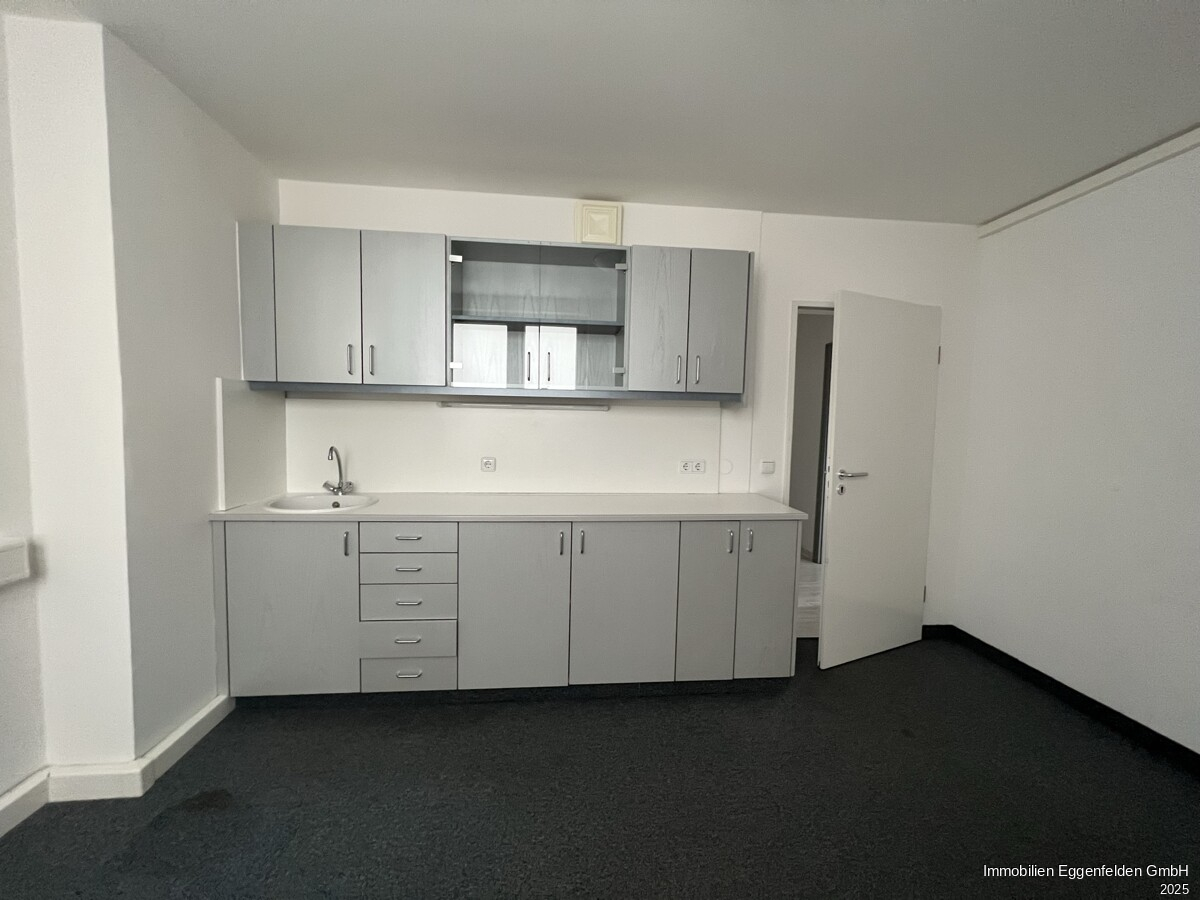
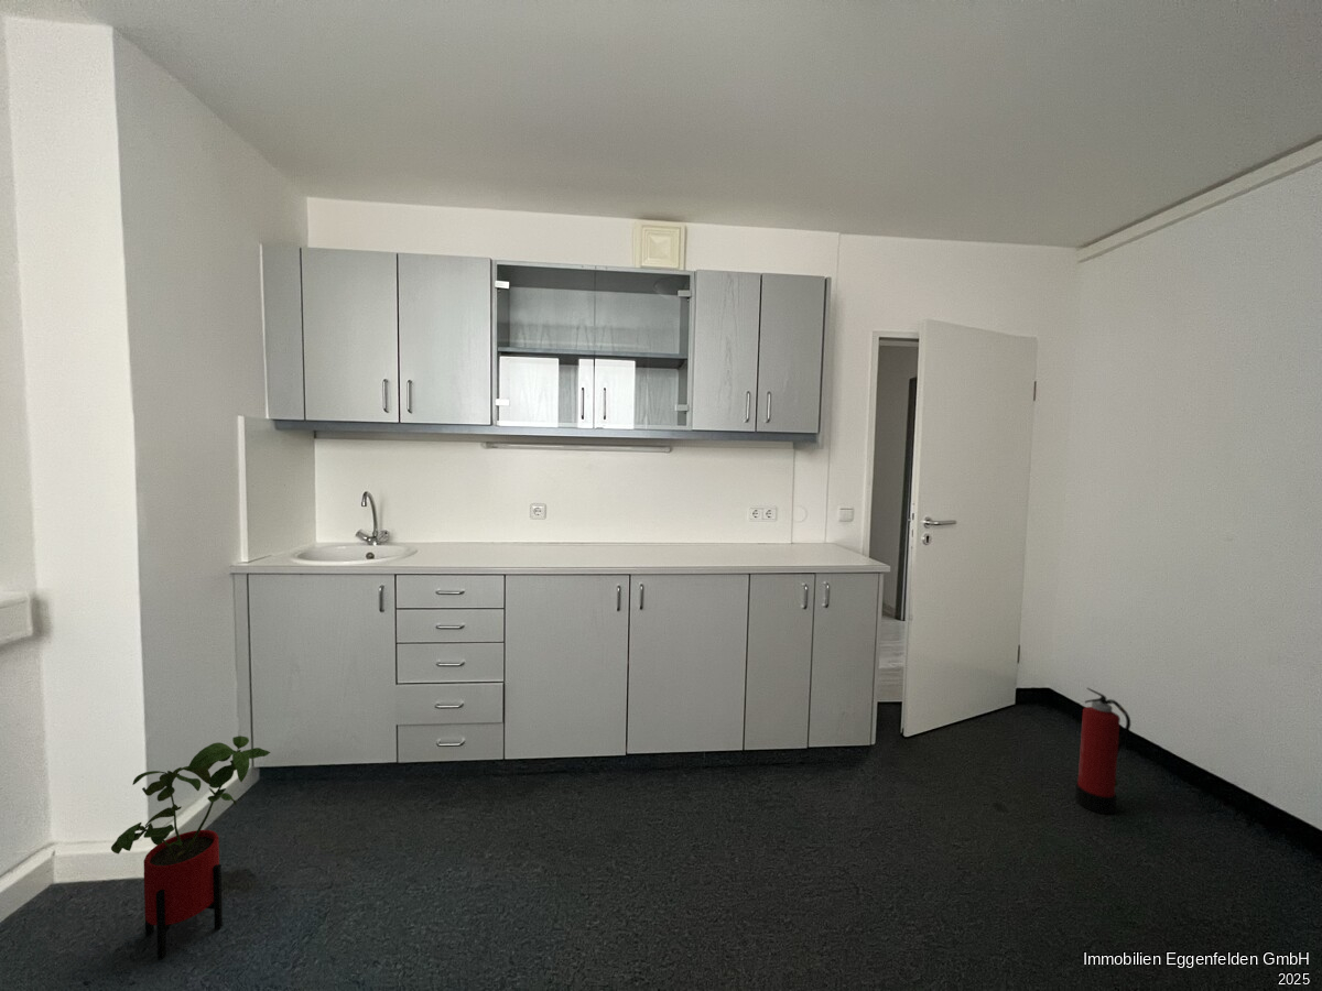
+ fire extinguisher (1104, 745)
+ house plant (187, 839)
